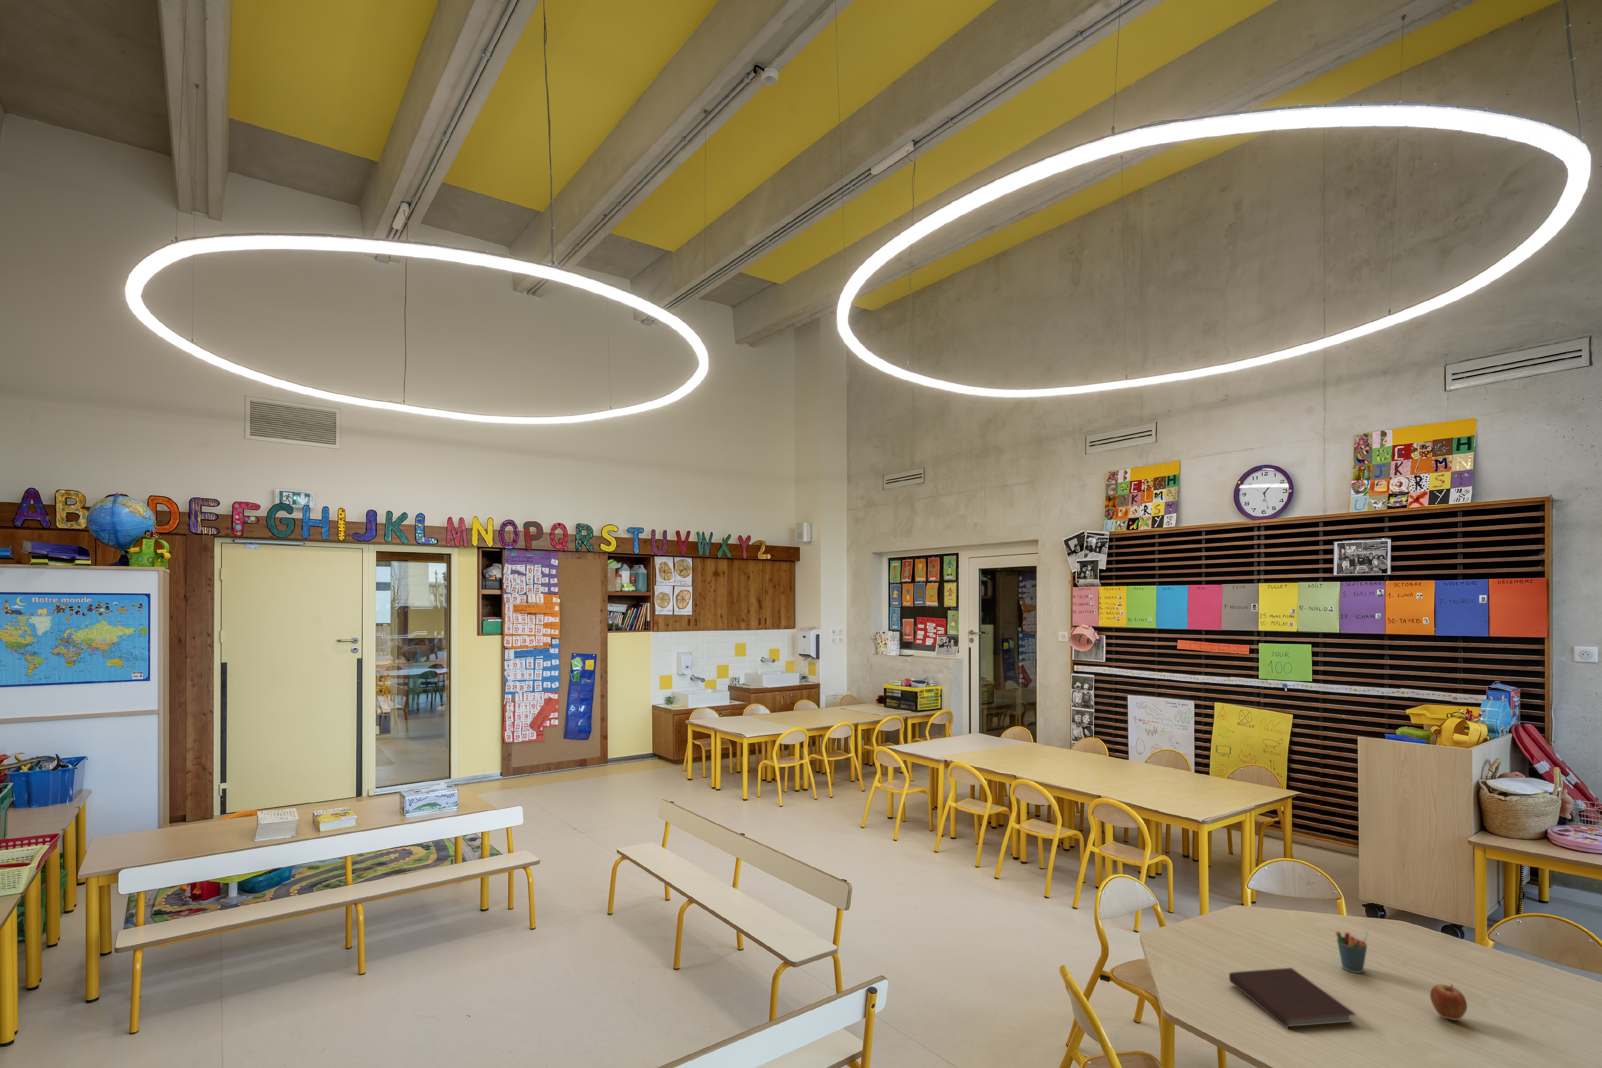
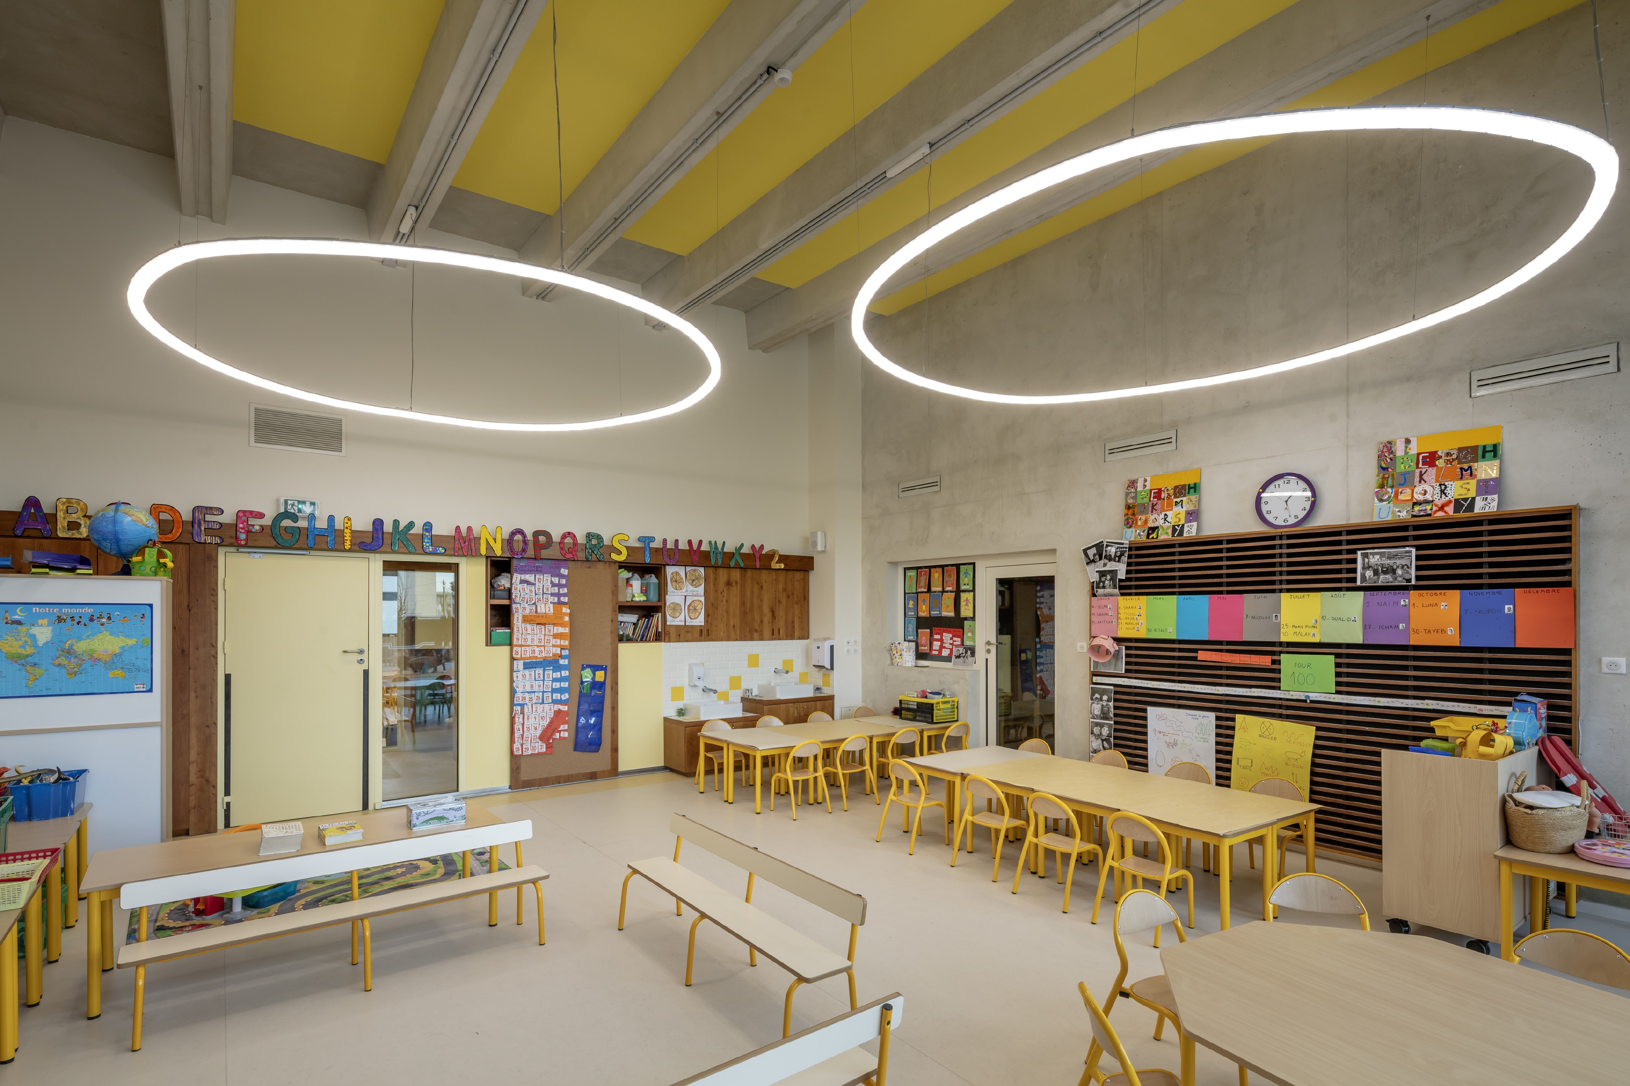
- pen holder (1352, 949)
- apple (1448, 1000)
- notebook (1290, 998)
